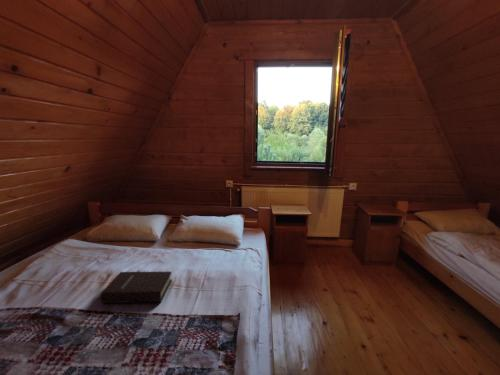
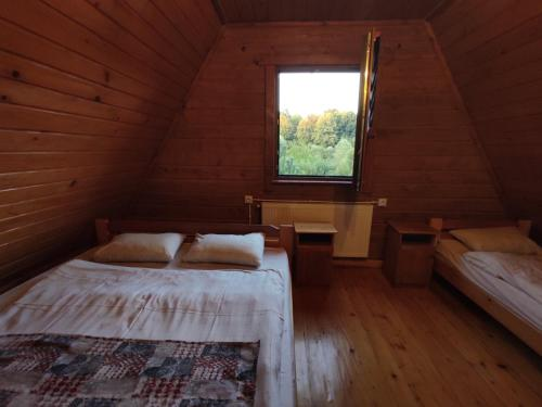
- book (139, 286)
